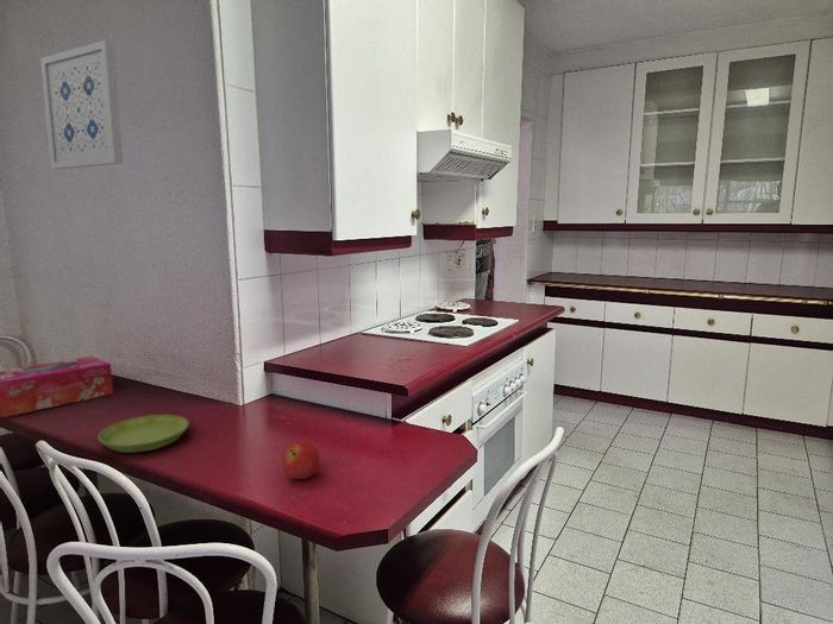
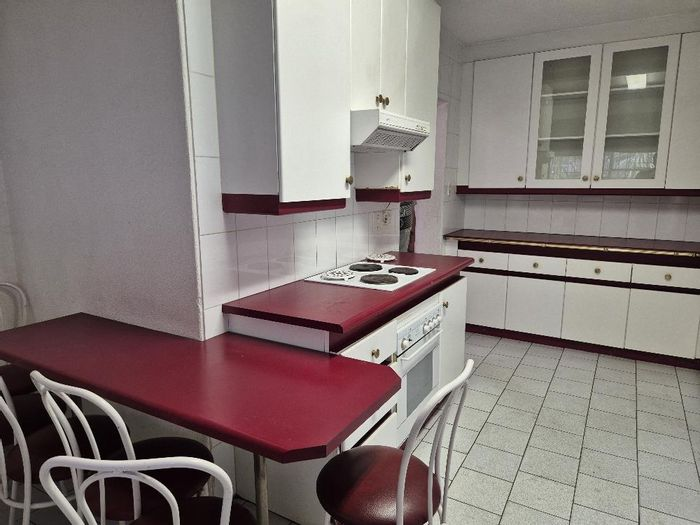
- fruit (301, 460)
- wall art (80, 109)
- saucer (145, 434)
- tissue box (51, 384)
